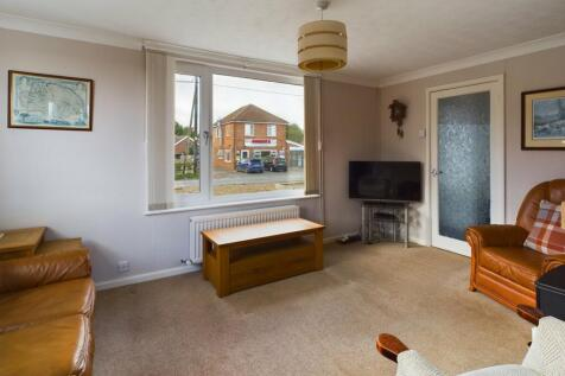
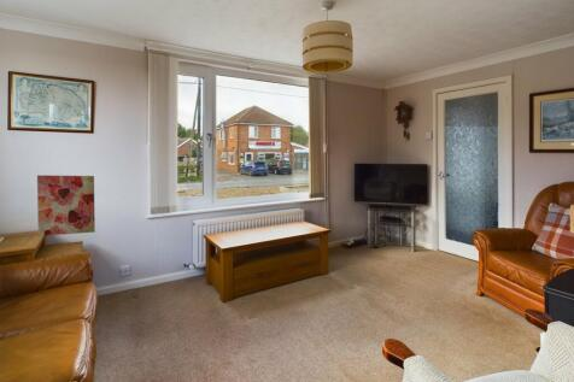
+ wall art (66, 204)
